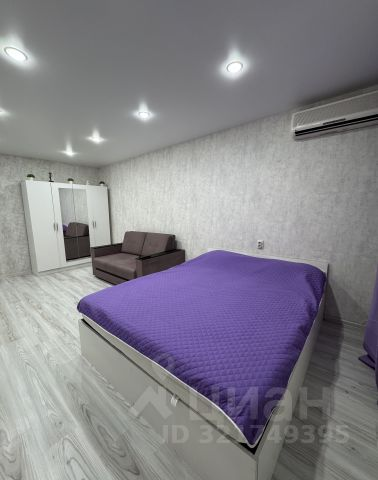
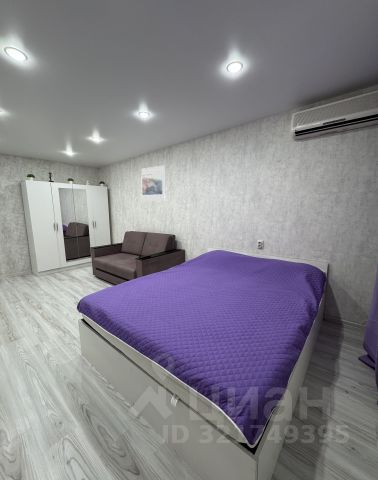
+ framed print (152, 184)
